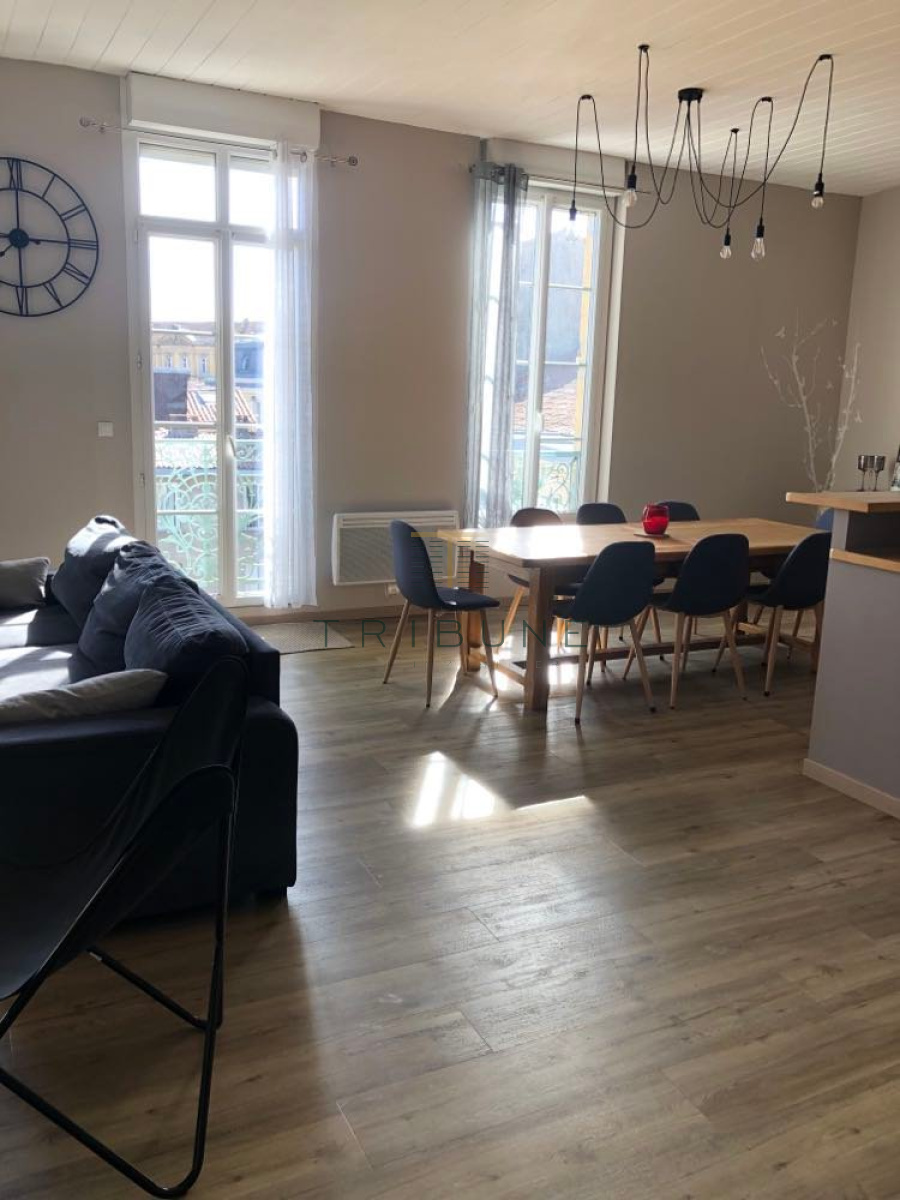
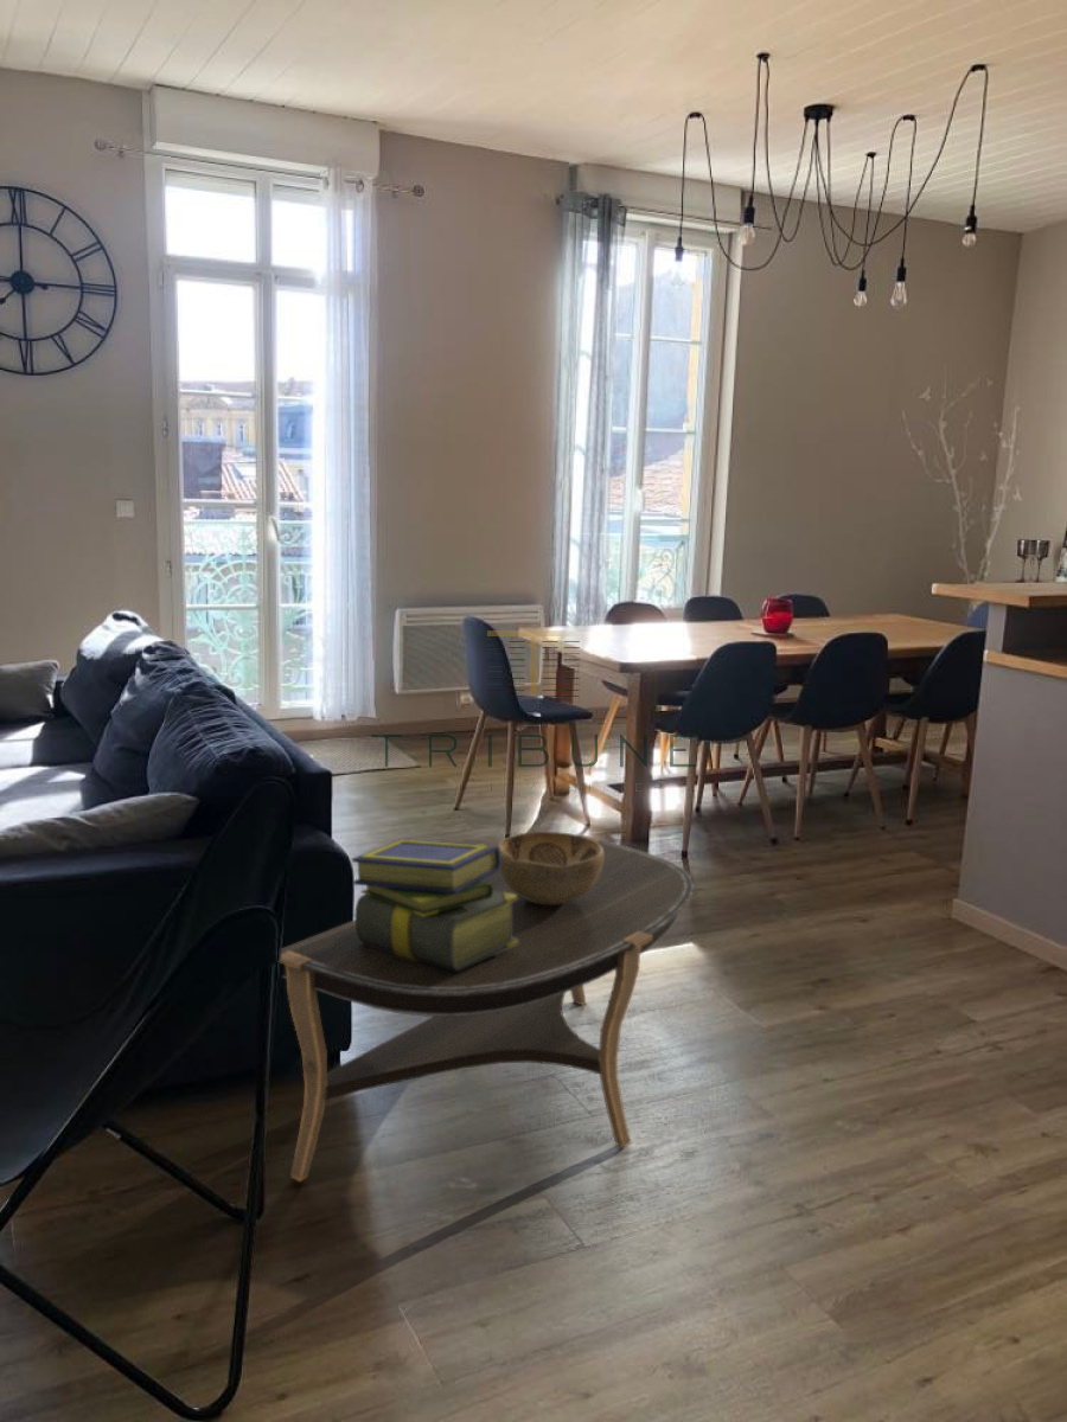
+ coffee table (536, 1010)
+ decorative bowl (549, 871)
+ stack of books (429, 896)
